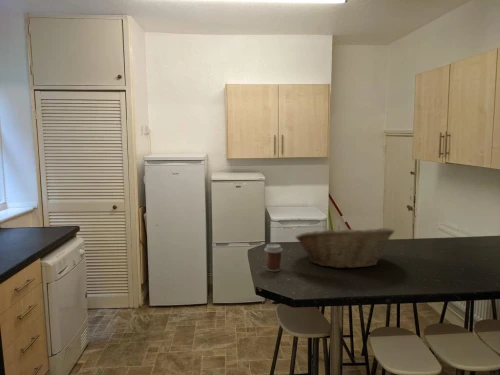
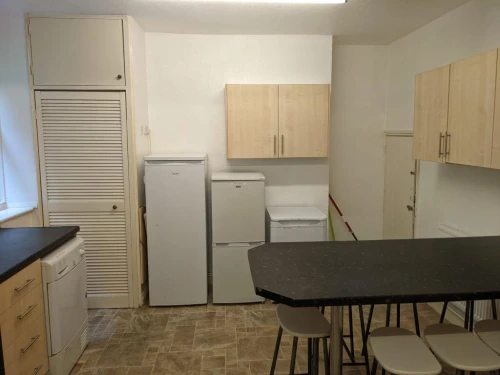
- coffee cup (273, 257)
- fruit basket (343, 242)
